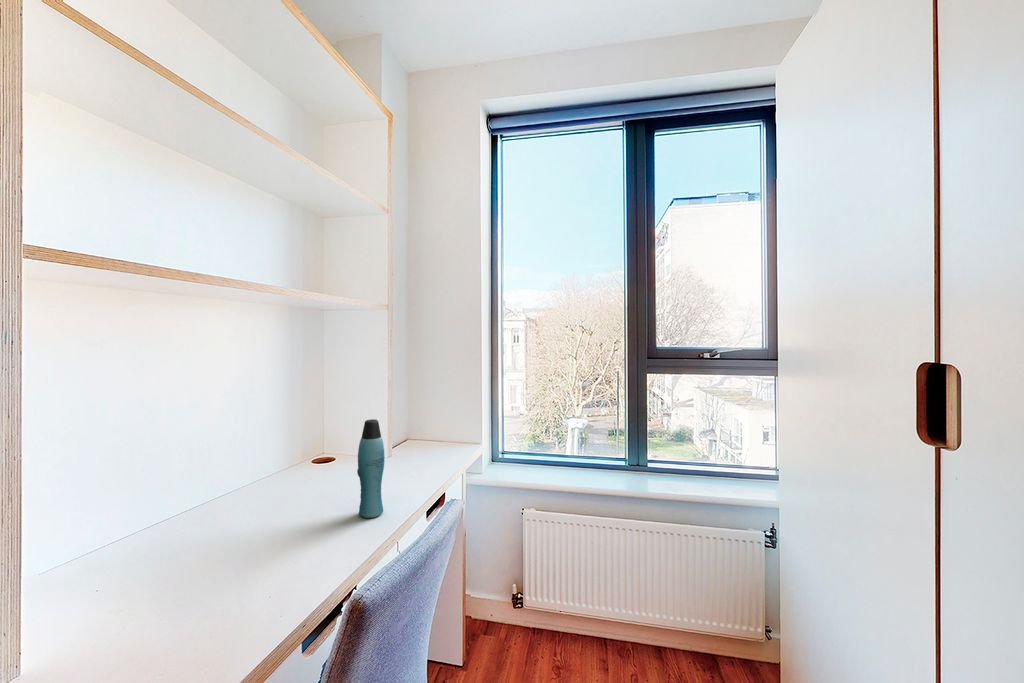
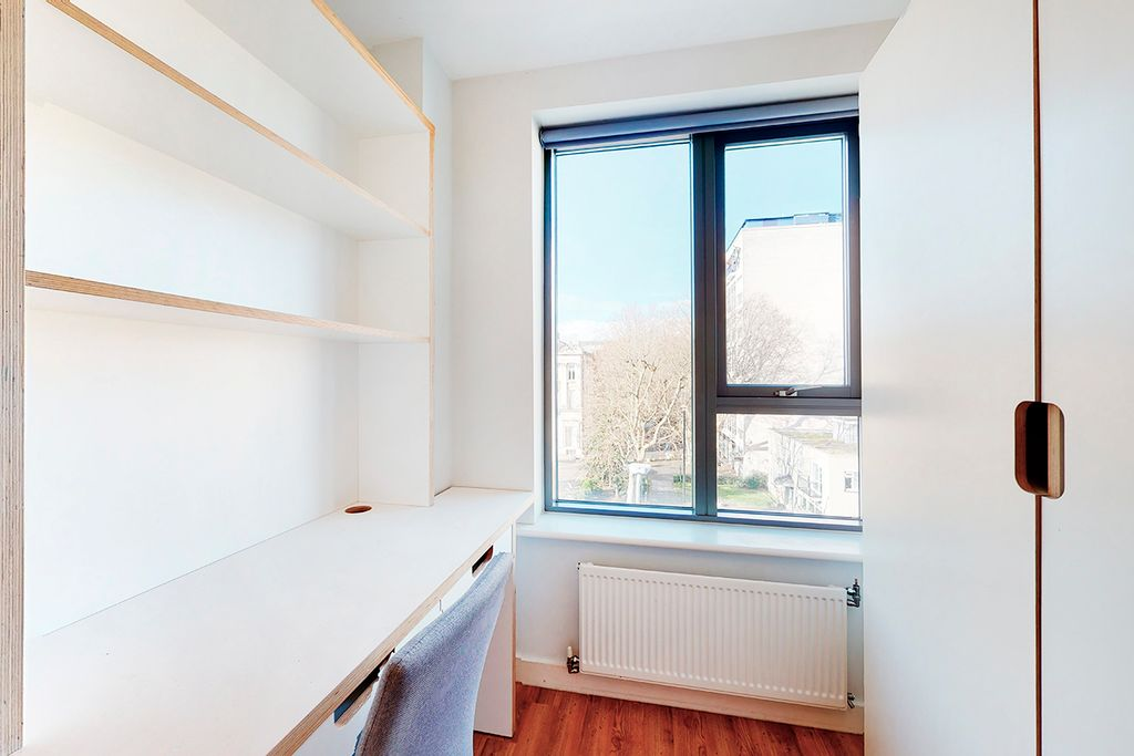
- bottle (371, 466)
